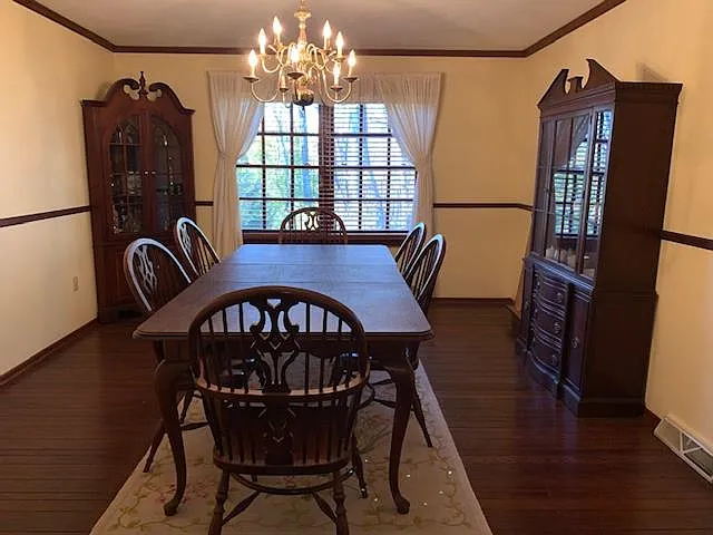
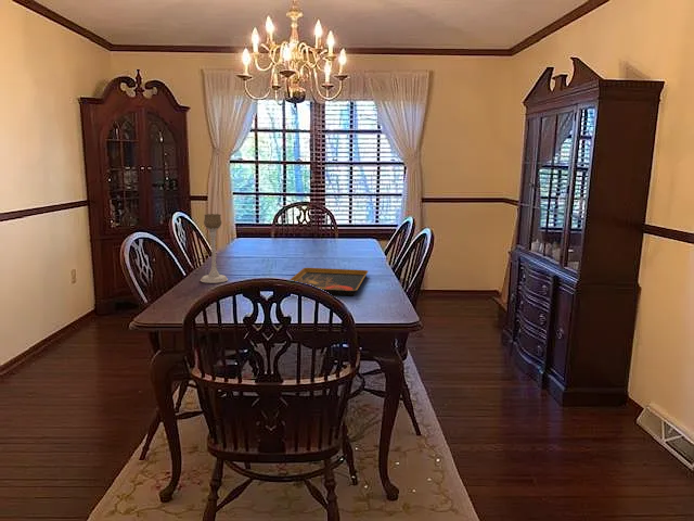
+ candle holder (213, 247)
+ decorative tray (327, 280)
